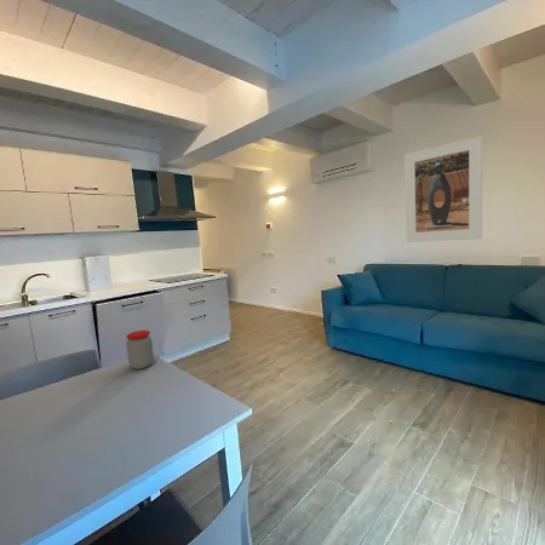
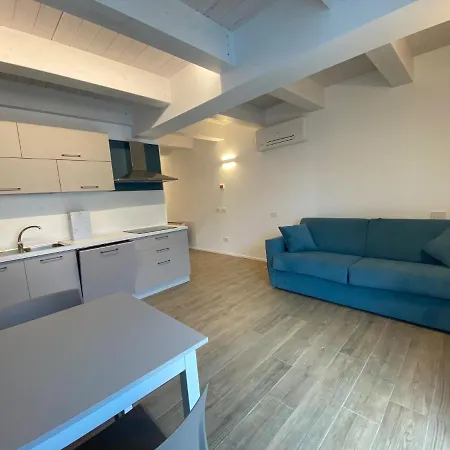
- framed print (441, 194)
- jar (139, 349)
